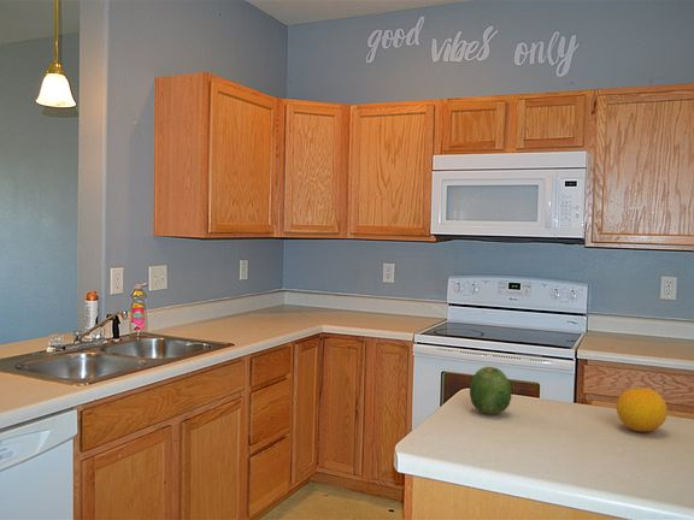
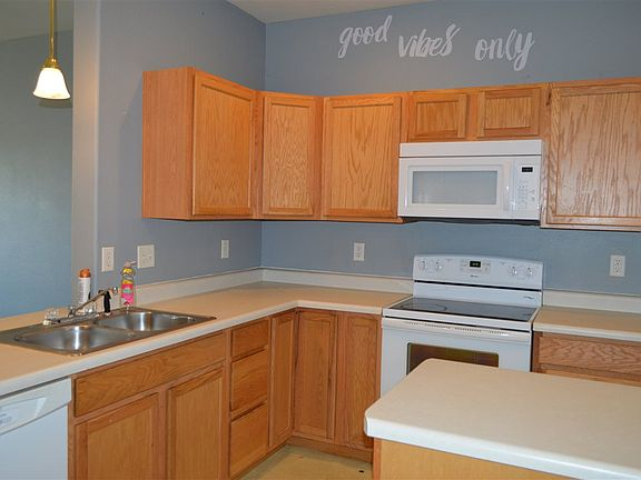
- fruit (641, 408)
- fruit (490, 389)
